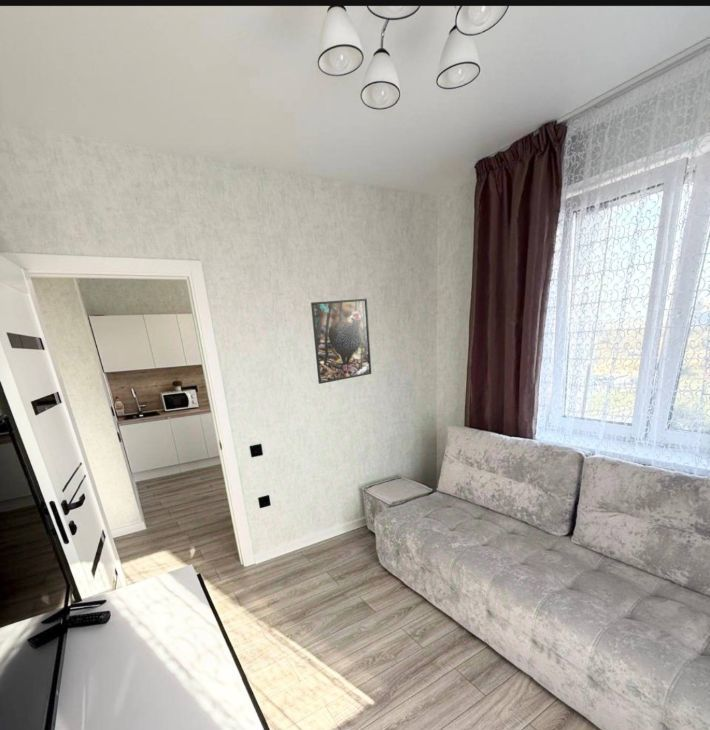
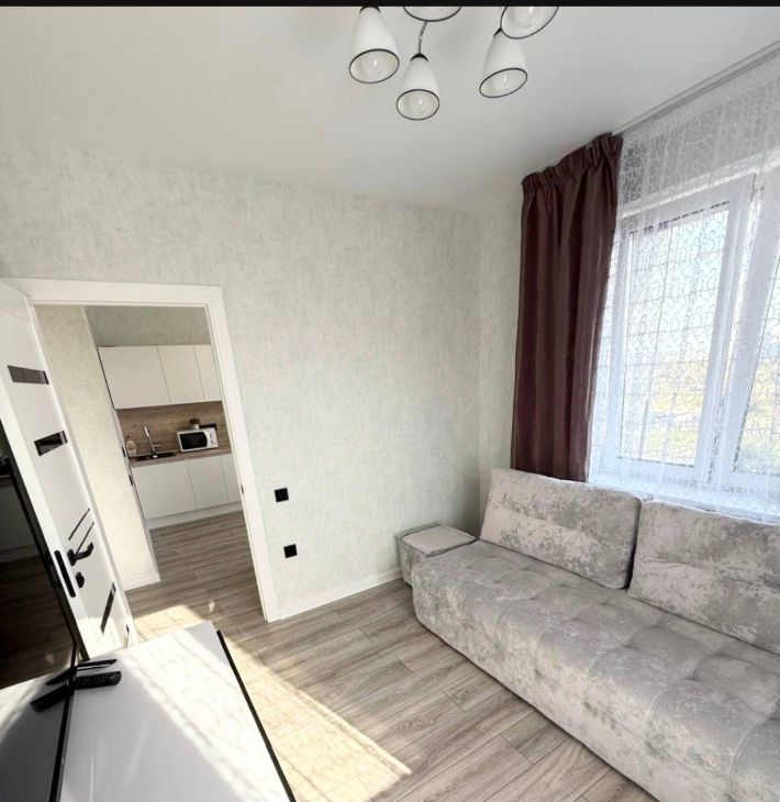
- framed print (343, 340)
